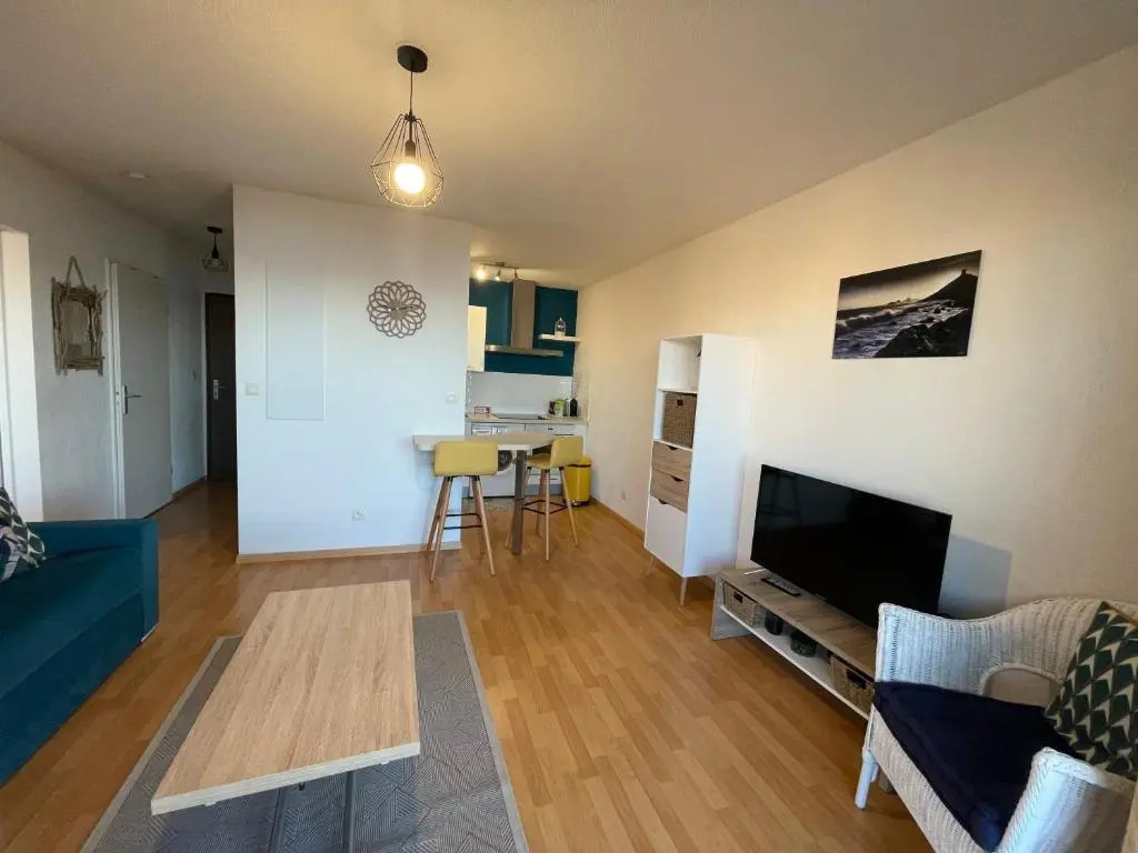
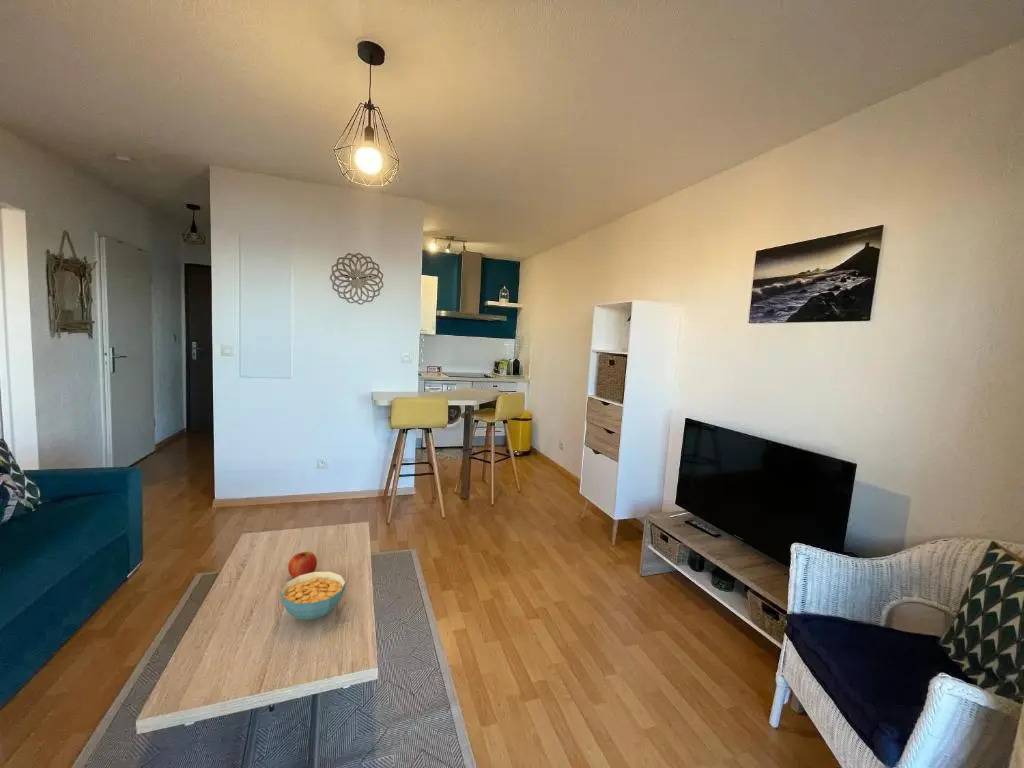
+ fruit (302, 563)
+ cereal bowl (313, 600)
